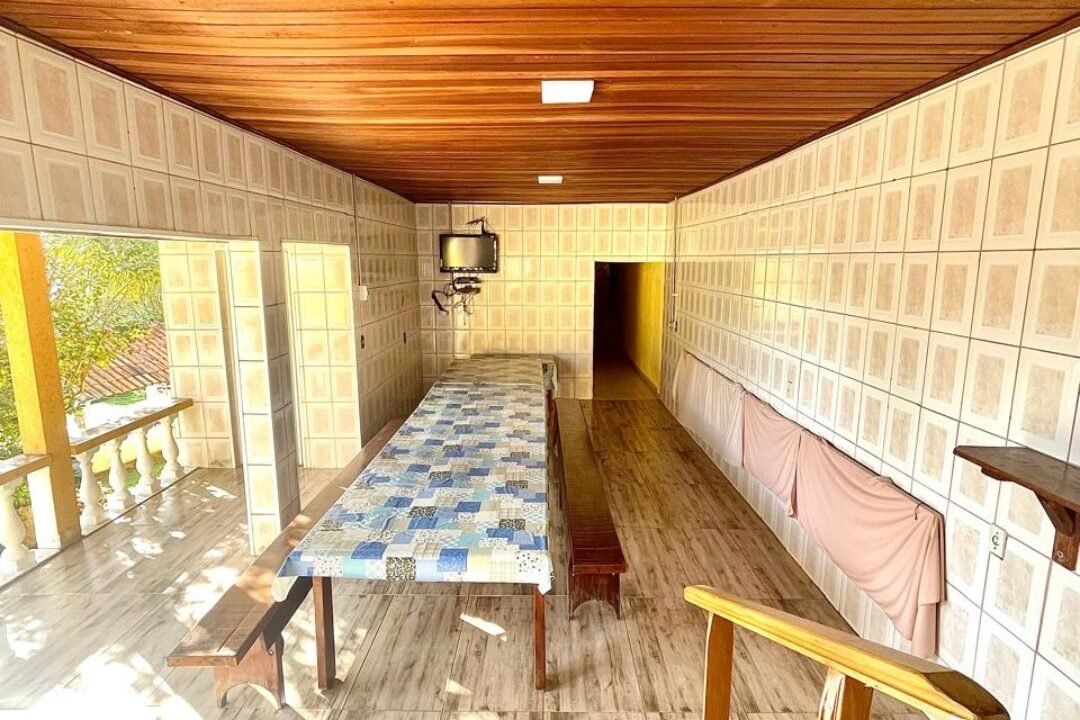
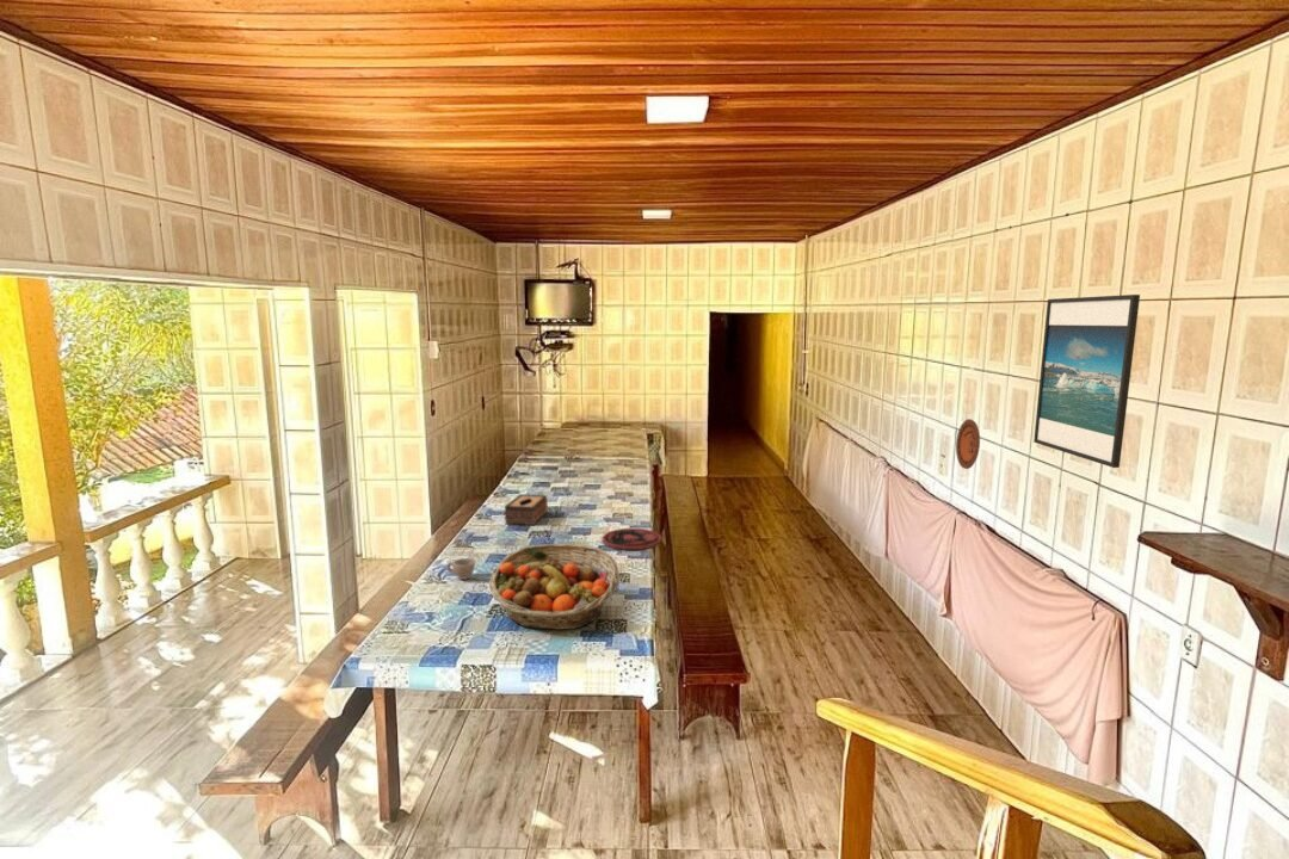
+ plate (631, 538)
+ decorative plate (968, 444)
+ tissue box (526, 508)
+ fruit basket (555, 586)
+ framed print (1080, 377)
+ cup (461, 569)
